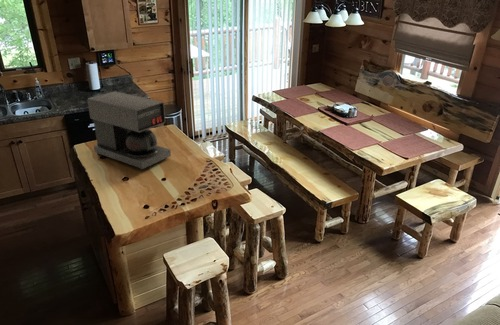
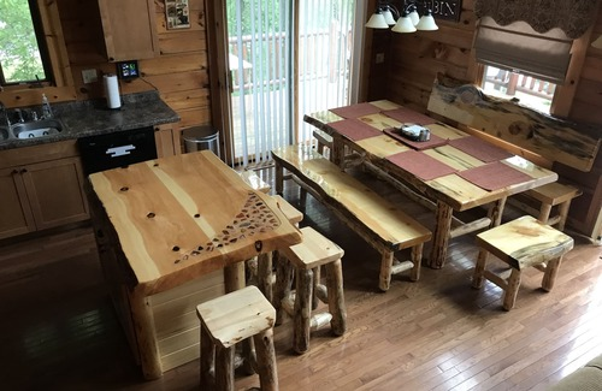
- coffee maker (129, 128)
